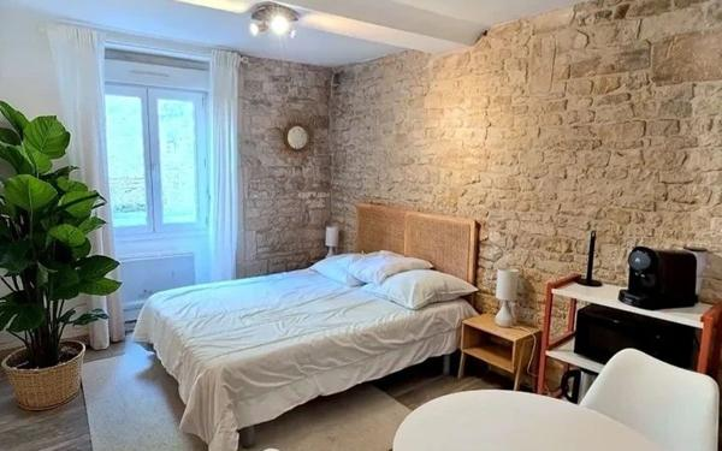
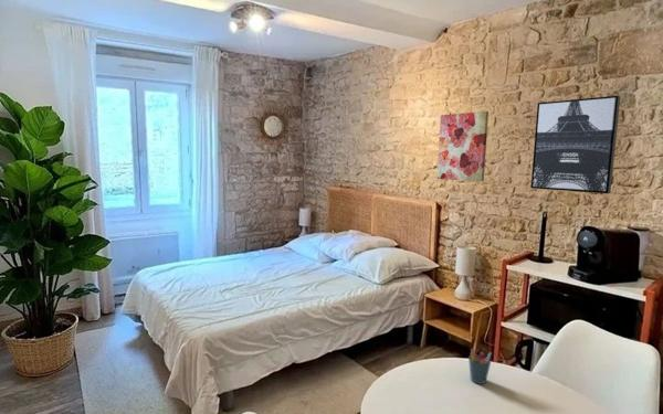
+ wall art (571, 146)
+ pen holder (478, 364)
+ wall art (461, 147)
